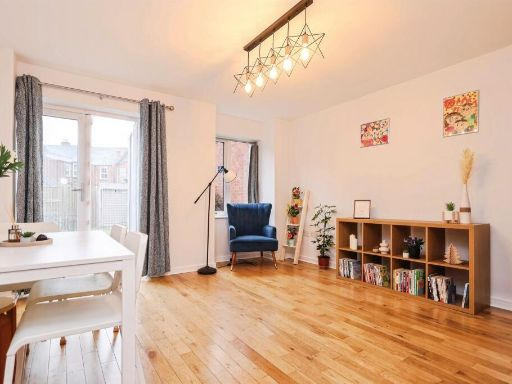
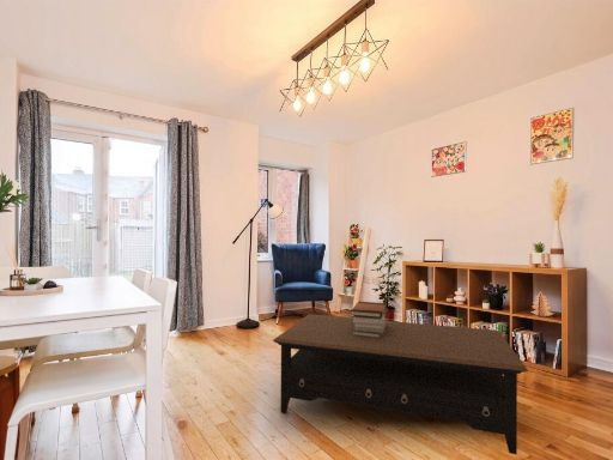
+ book stack (369, 317)
+ coffee table (390, 370)
